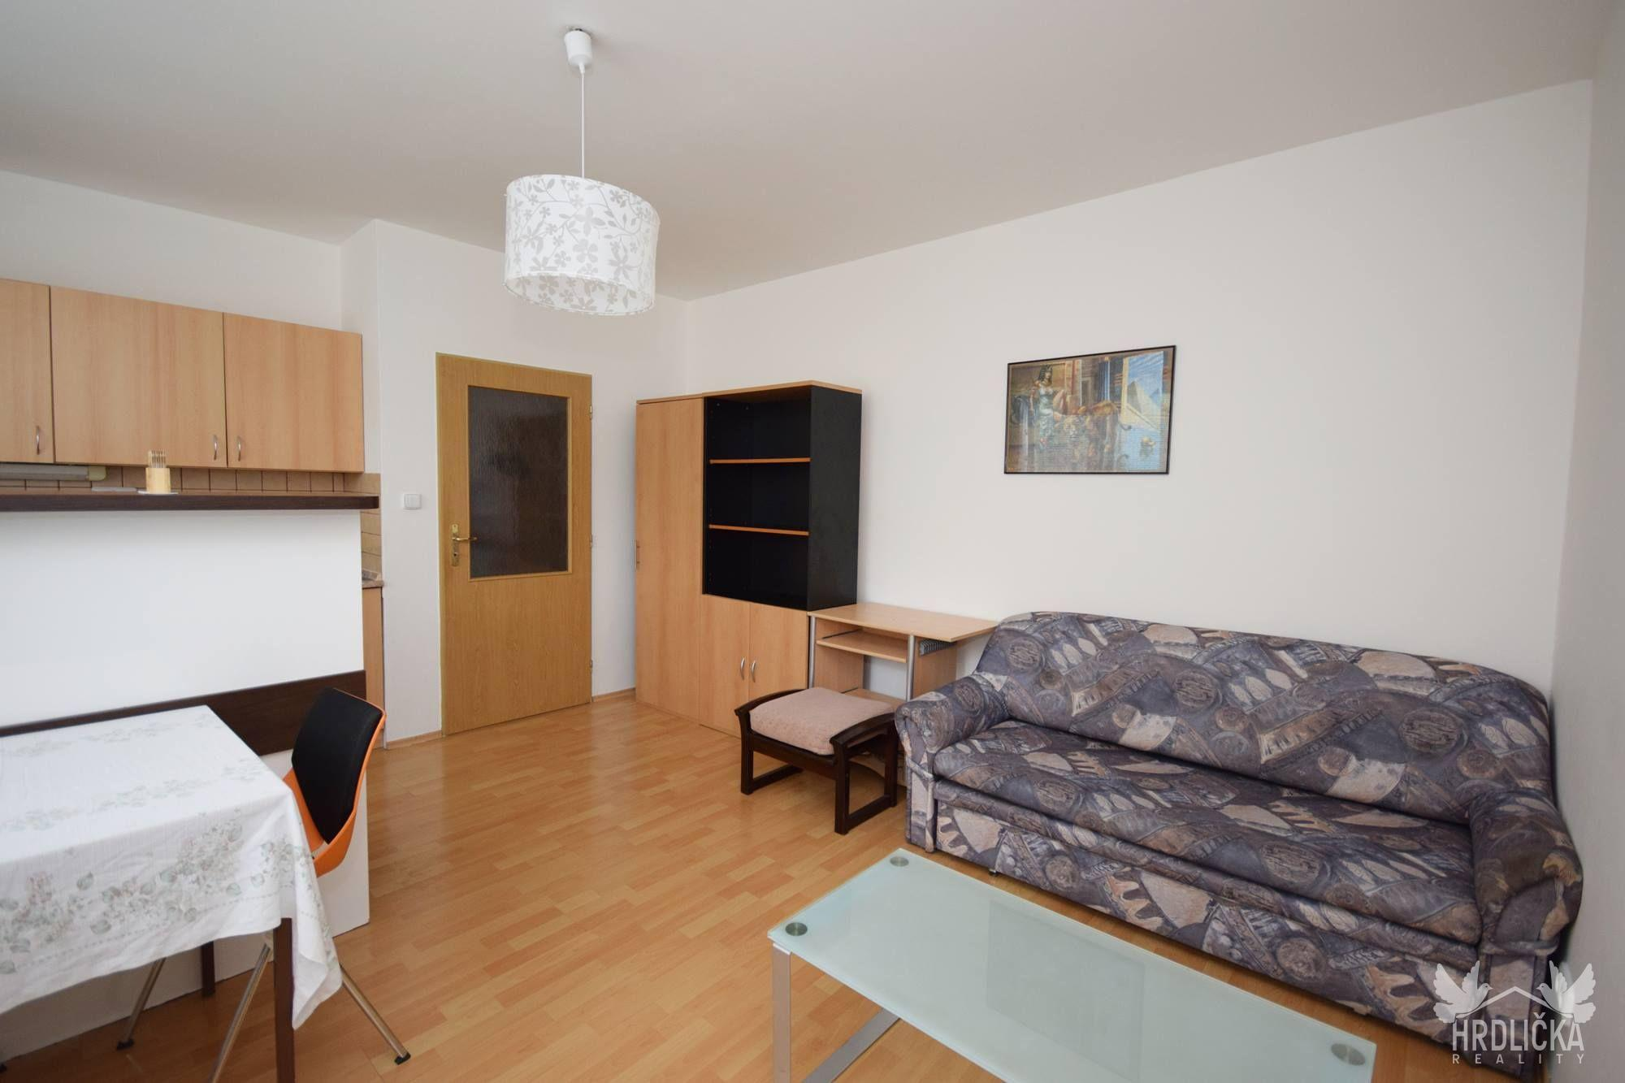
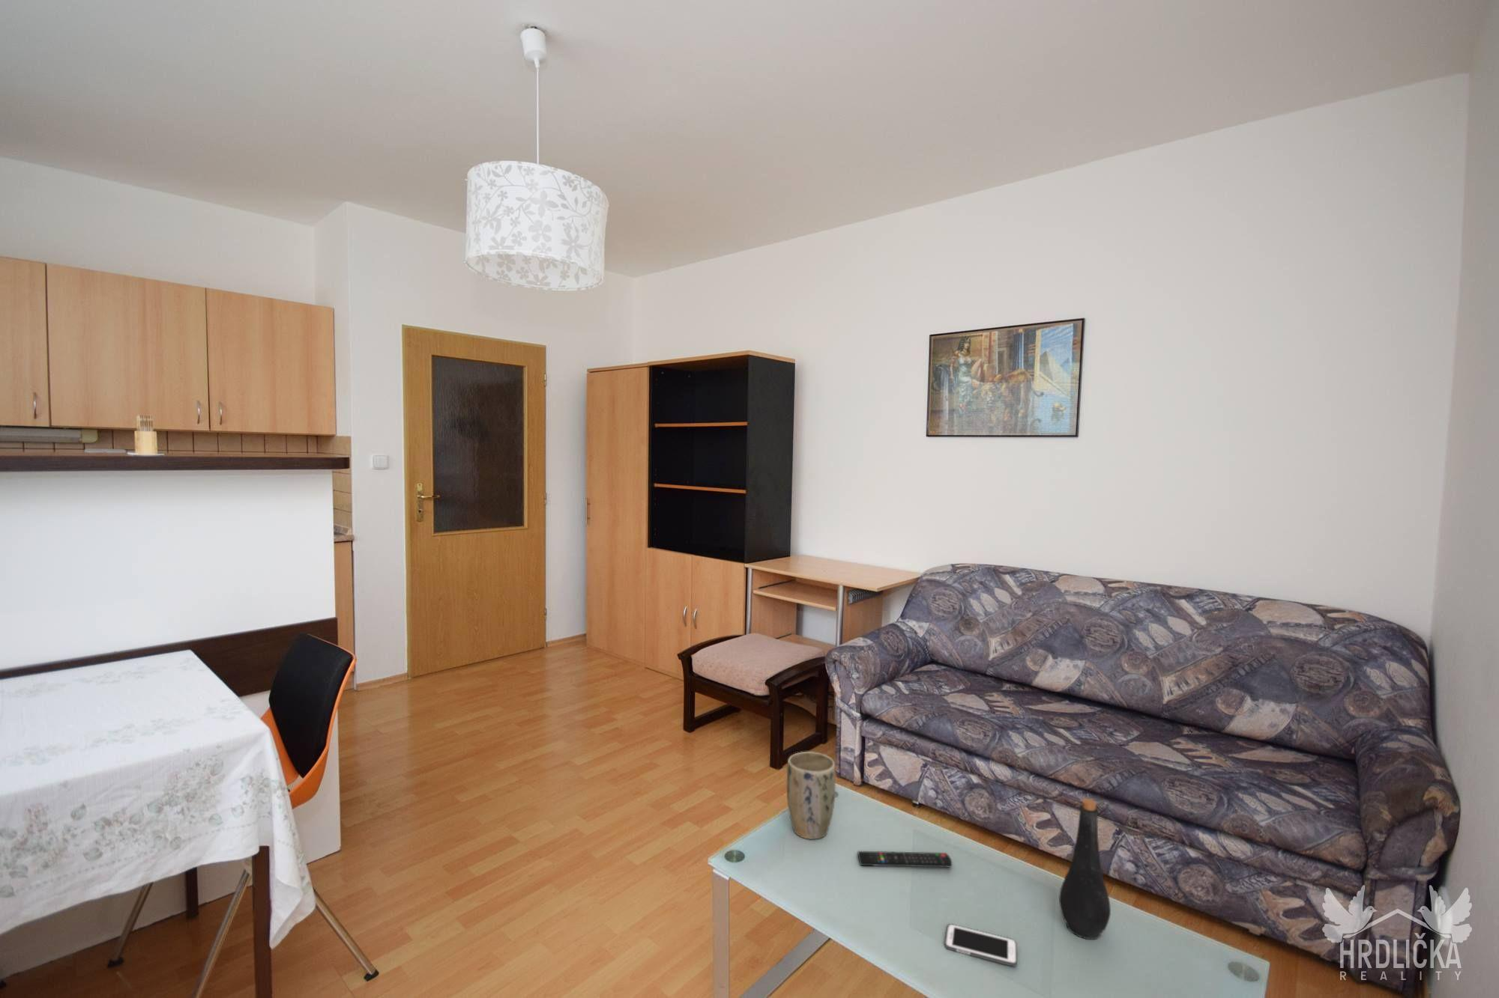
+ cell phone (981, 945)
+ plant pot (810, 796)
+ remote control (905, 860)
+ bottle (1086, 865)
